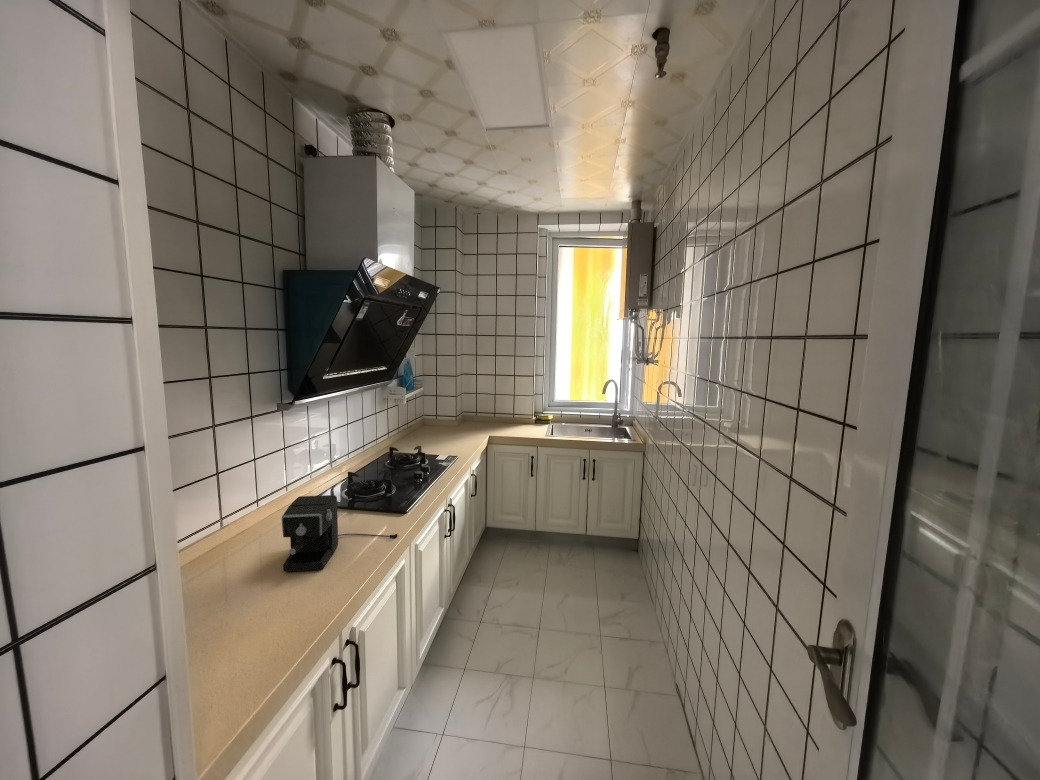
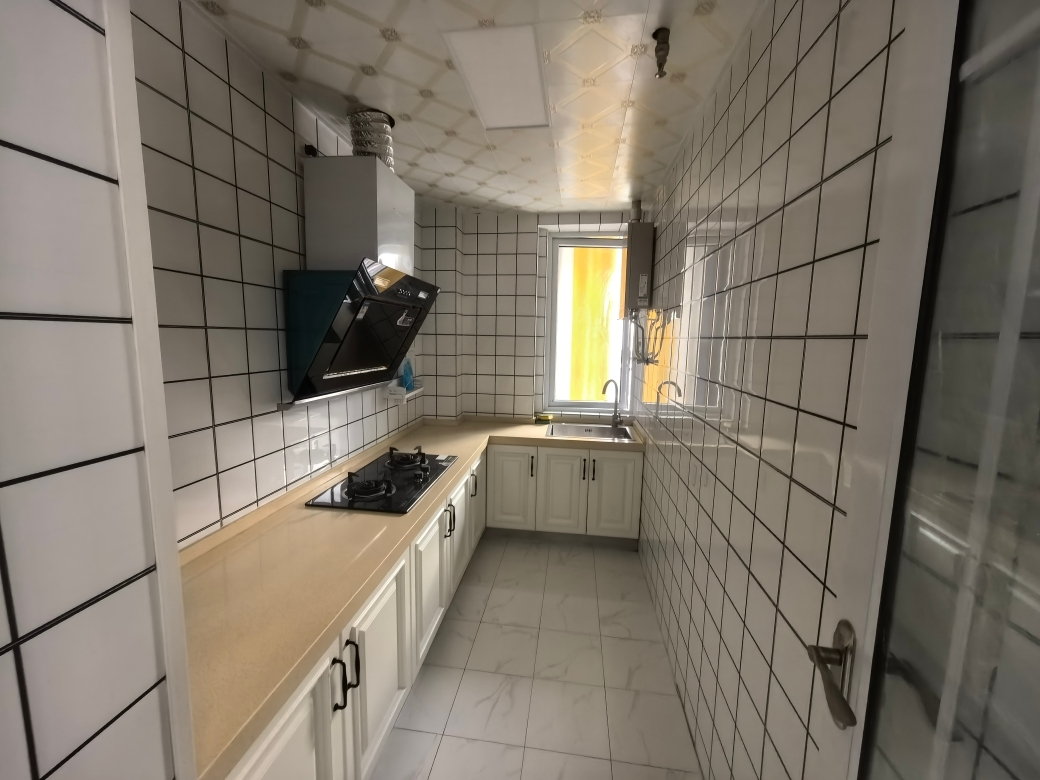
- coffee maker (337, 528)
